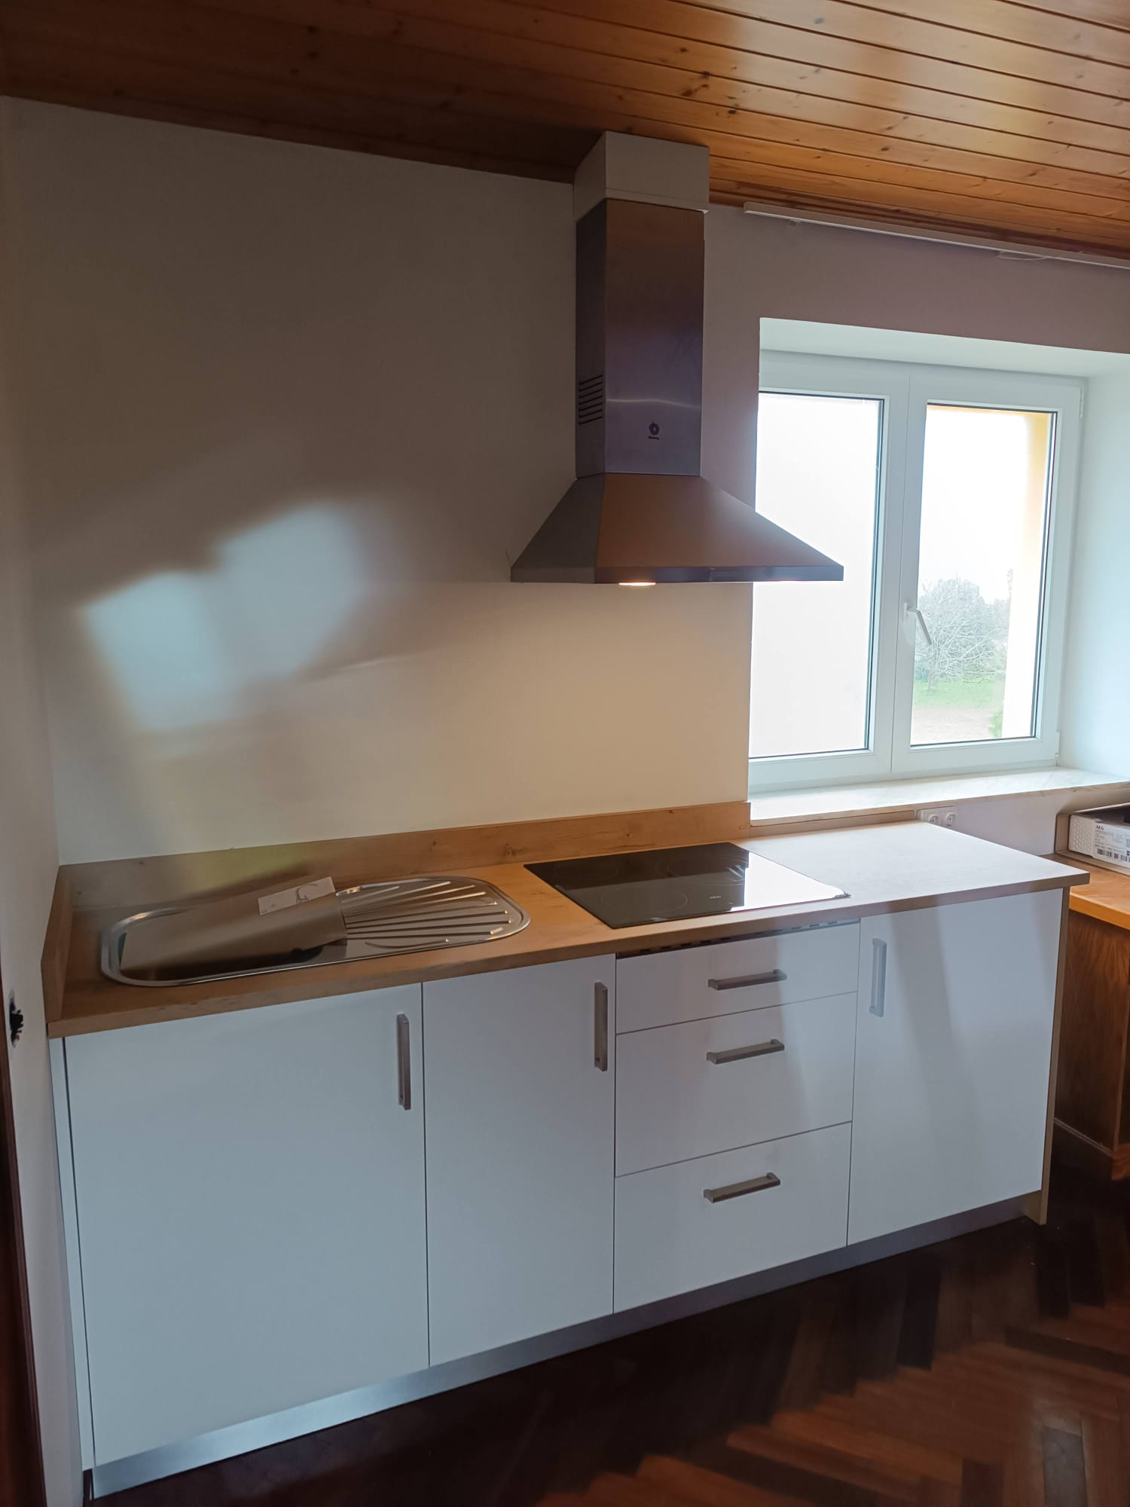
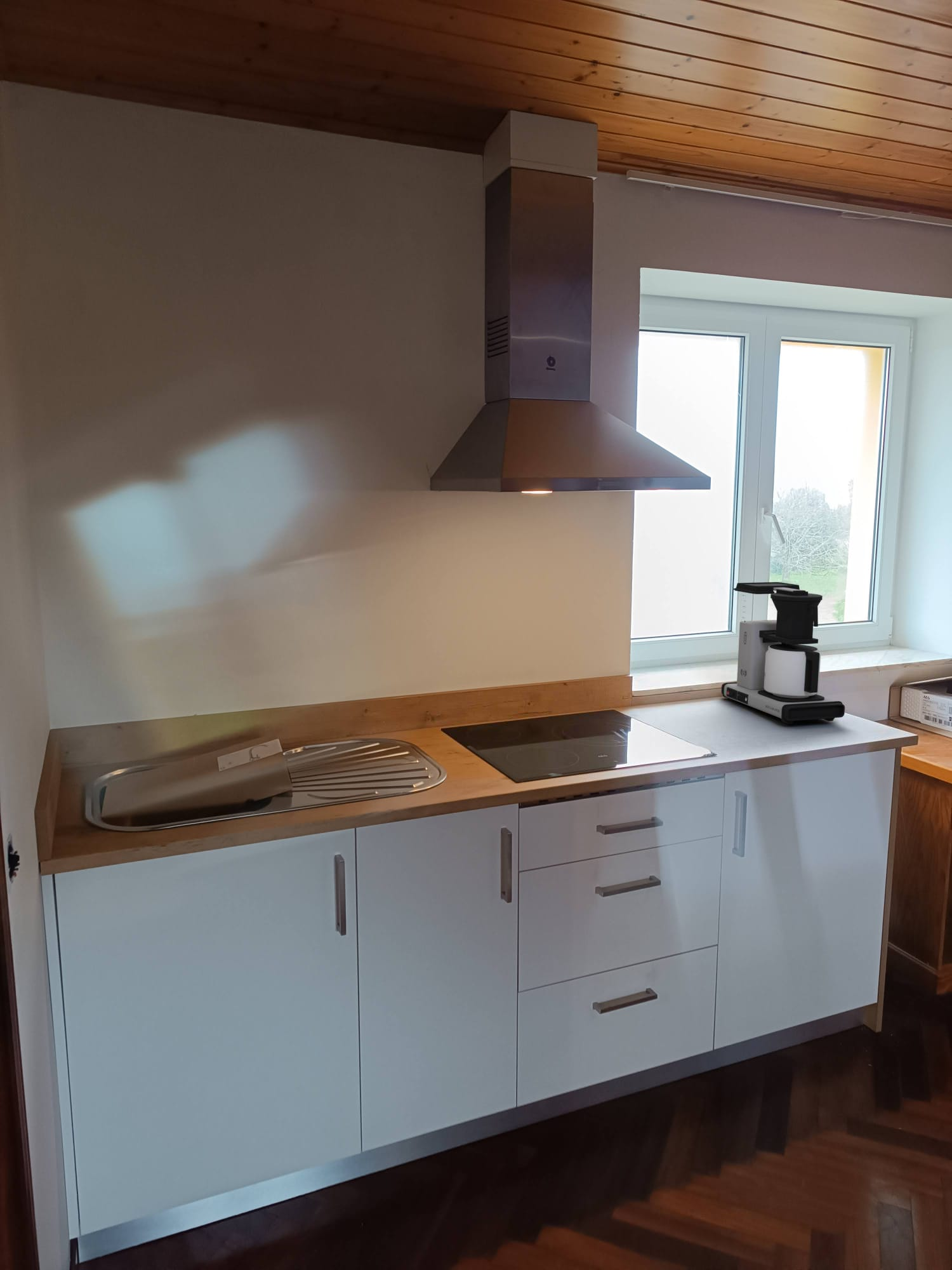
+ coffee maker (782, 649)
